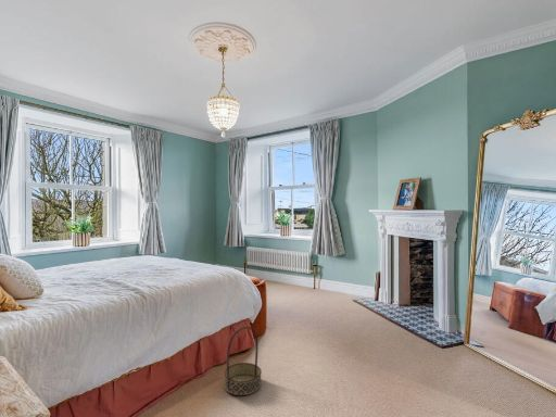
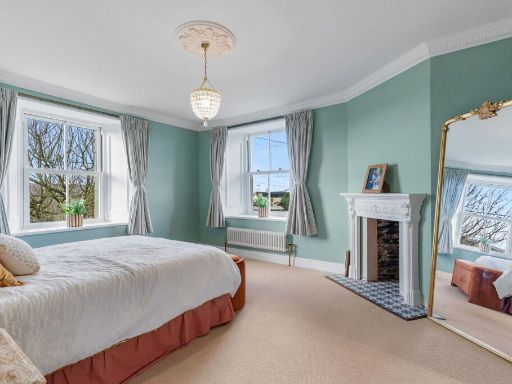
- basket (242, 363)
